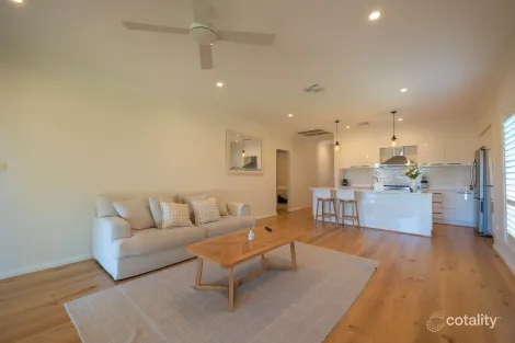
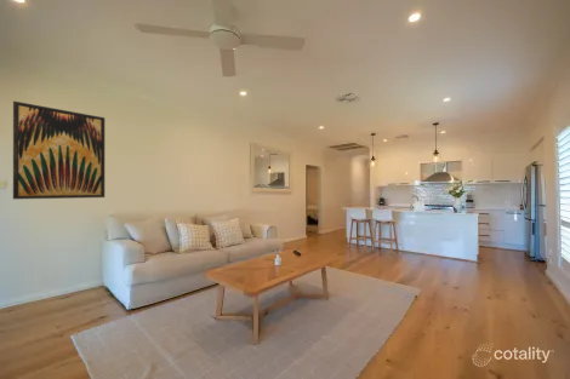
+ wall art (63, 154)
